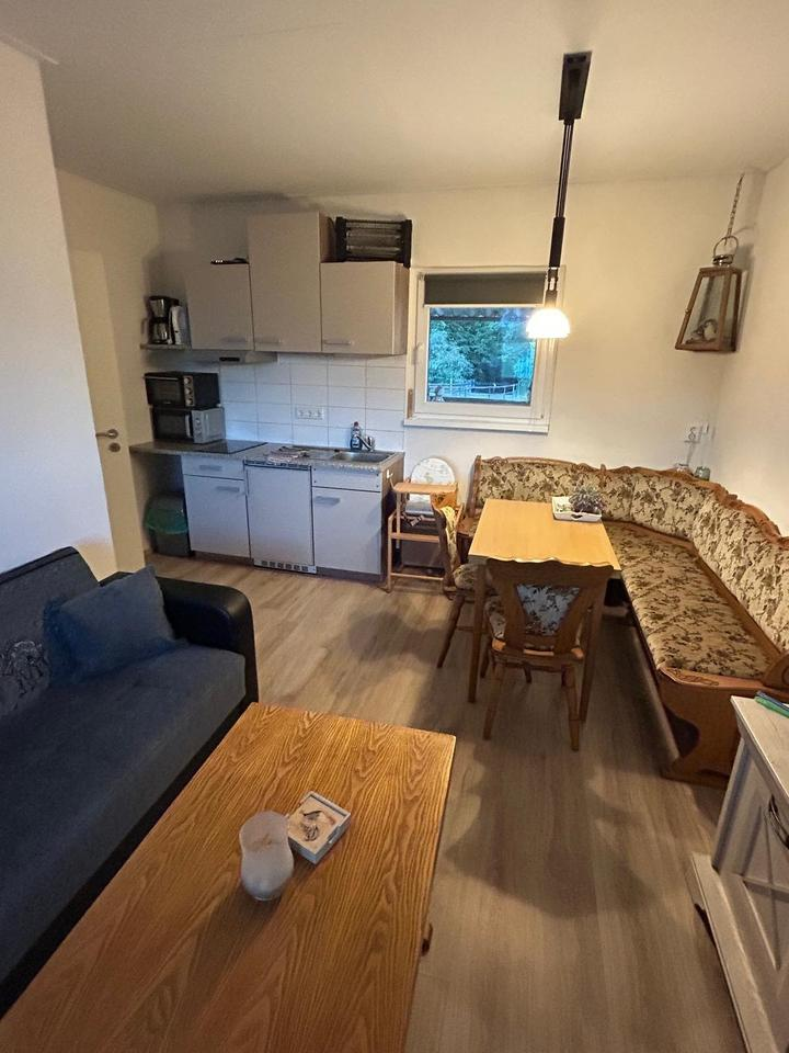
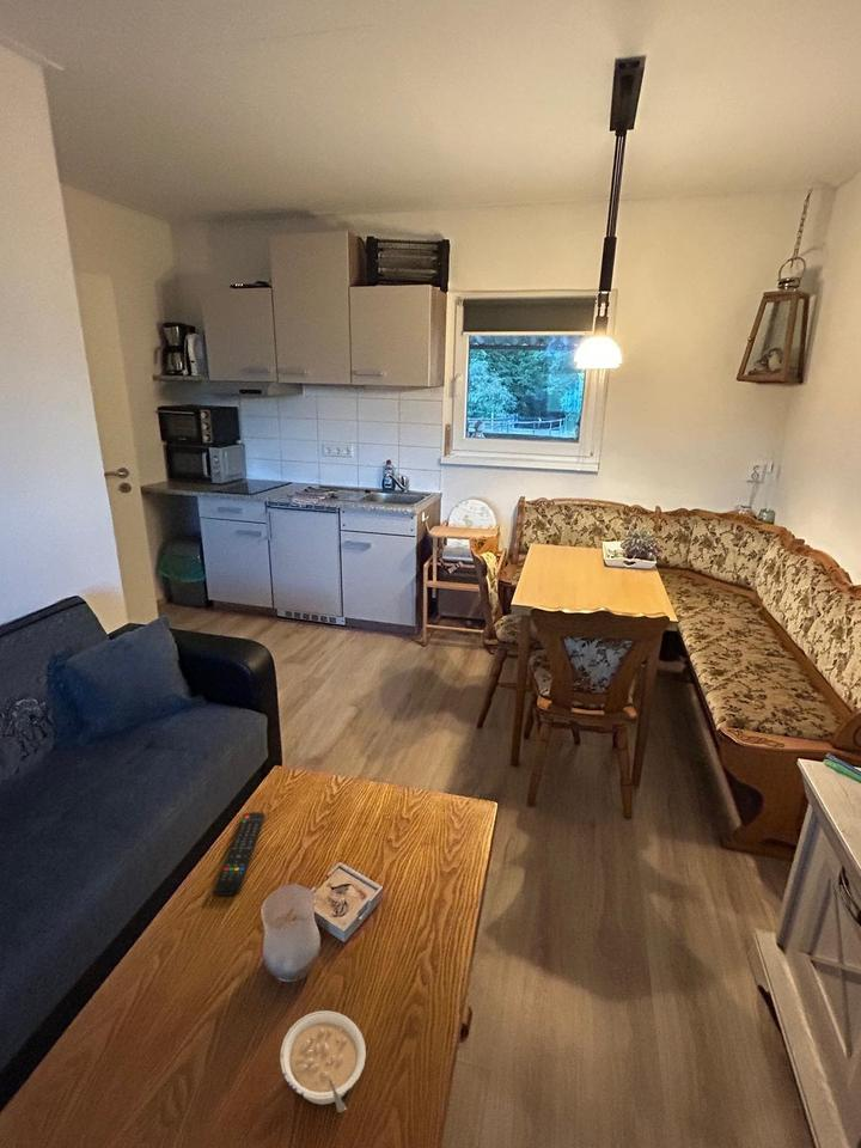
+ remote control (242, 850)
+ legume (325, 1062)
